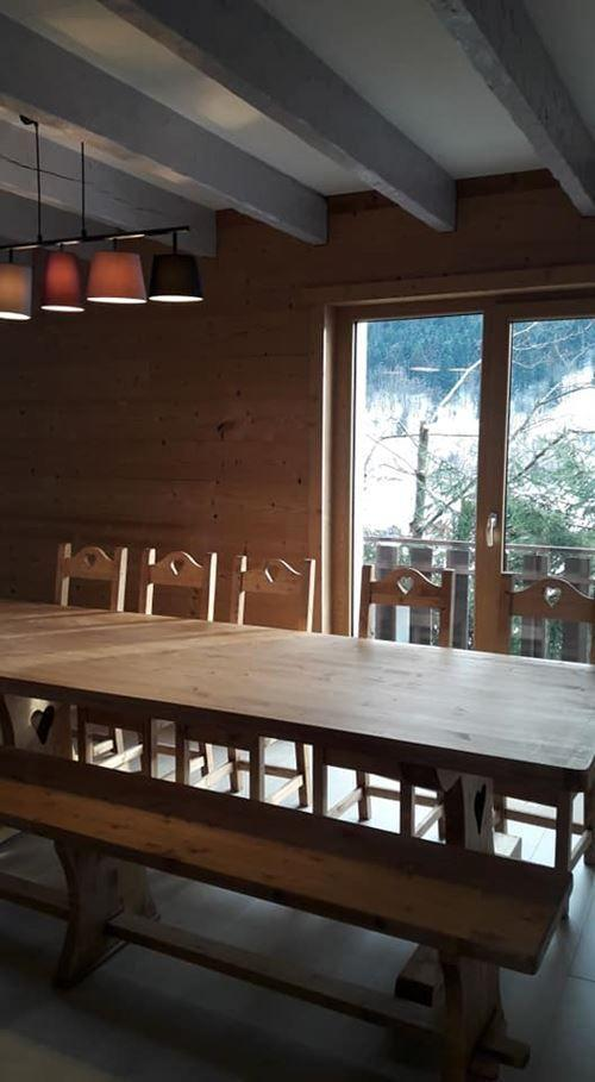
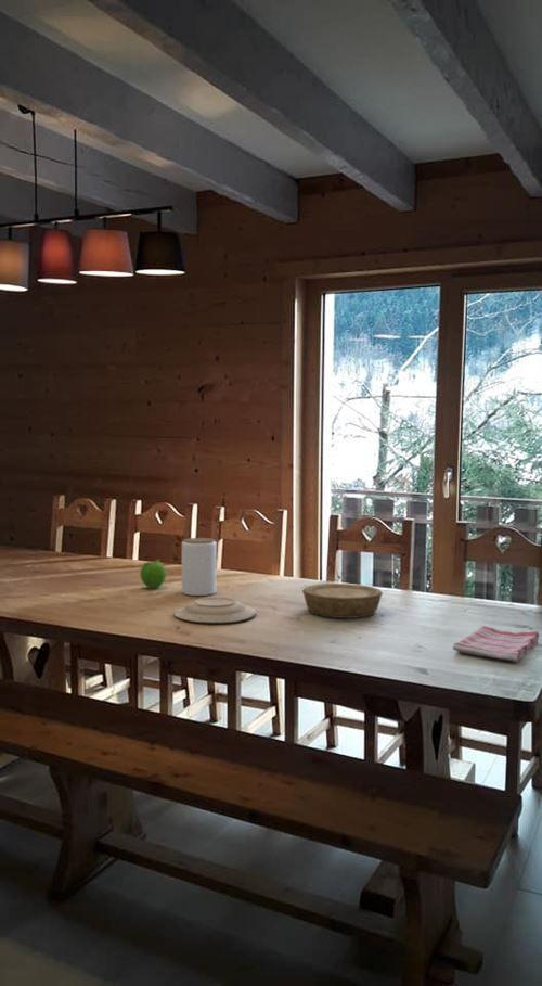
+ jar (198, 565)
+ bowl (341, 600)
+ plate (215, 607)
+ dish towel (496, 641)
+ fruit (153, 573)
